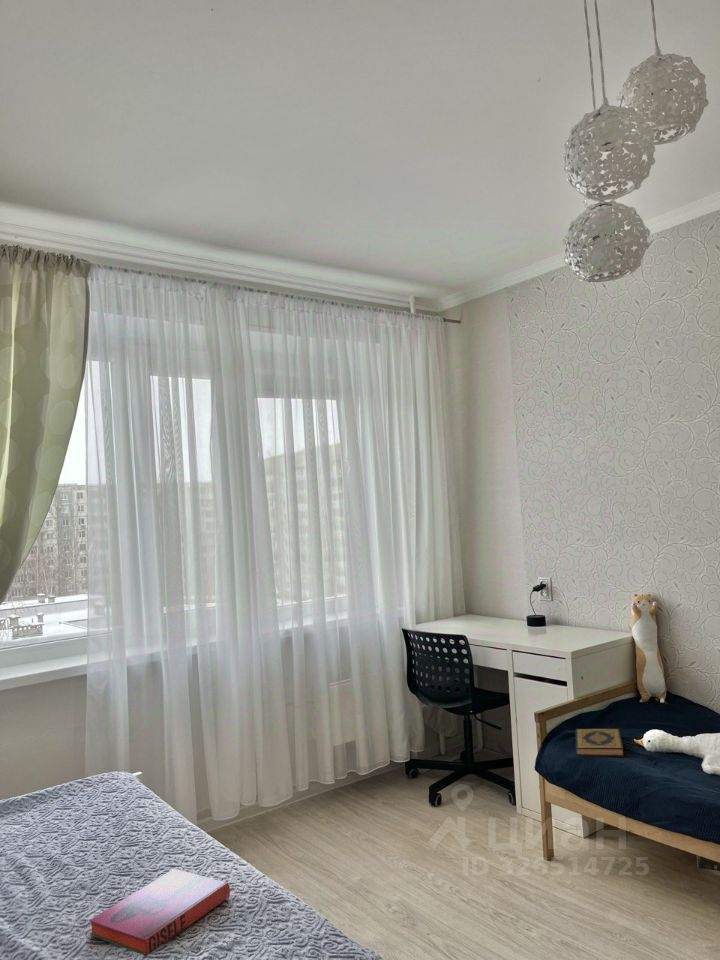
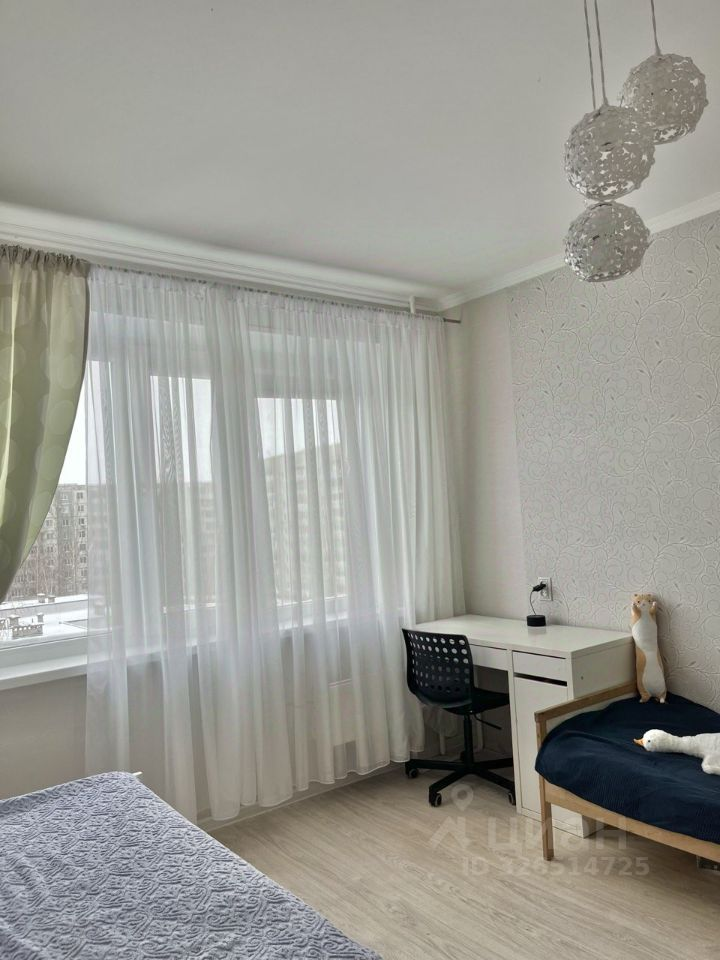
- hardback book (598, 741)
- hardback book (162, 908)
